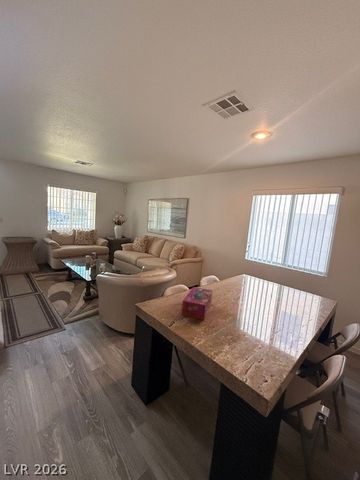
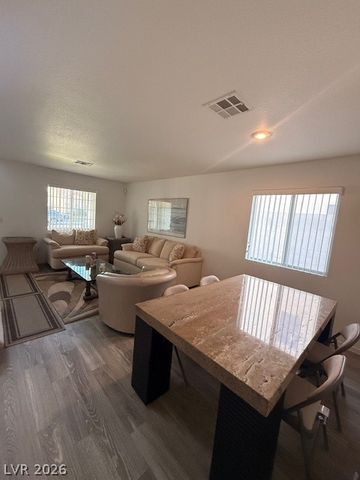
- tissue box (198, 301)
